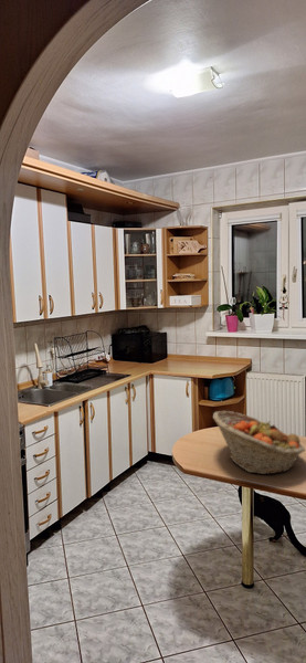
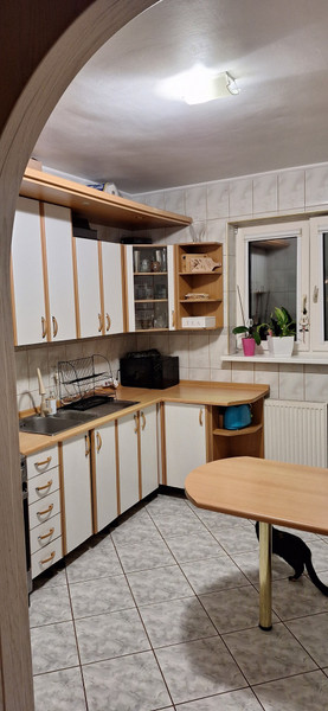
- fruit basket (256, 438)
